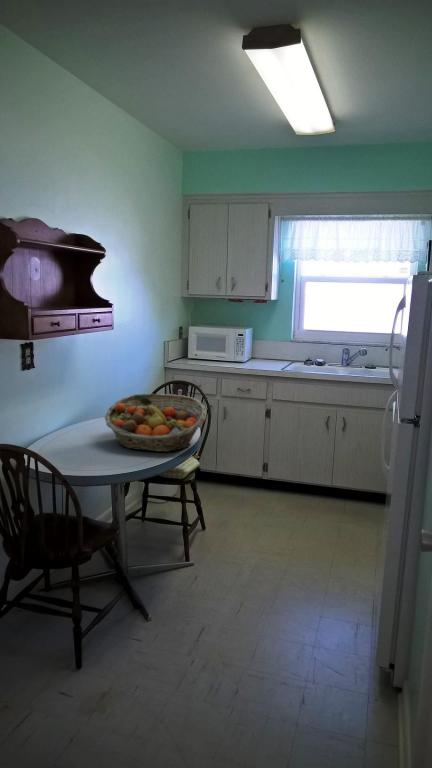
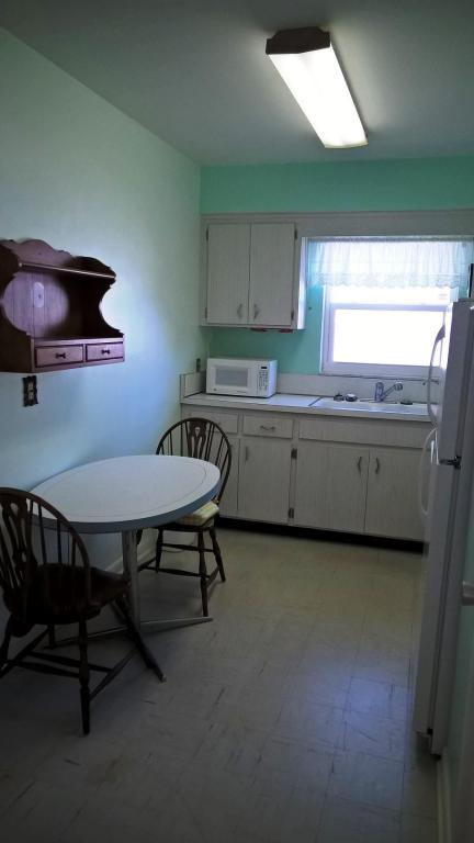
- fruit basket (155, 421)
